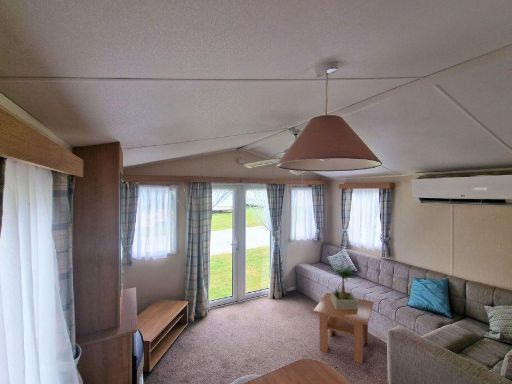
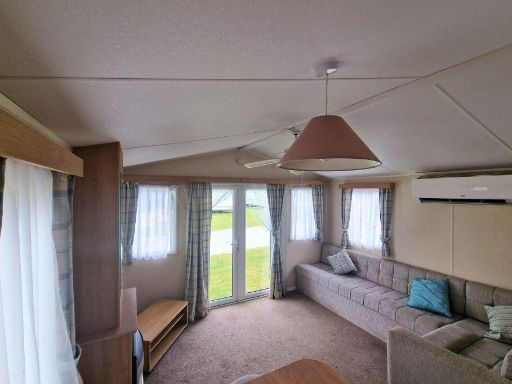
- coffee table (344, 326)
- potted plant (342, 283)
